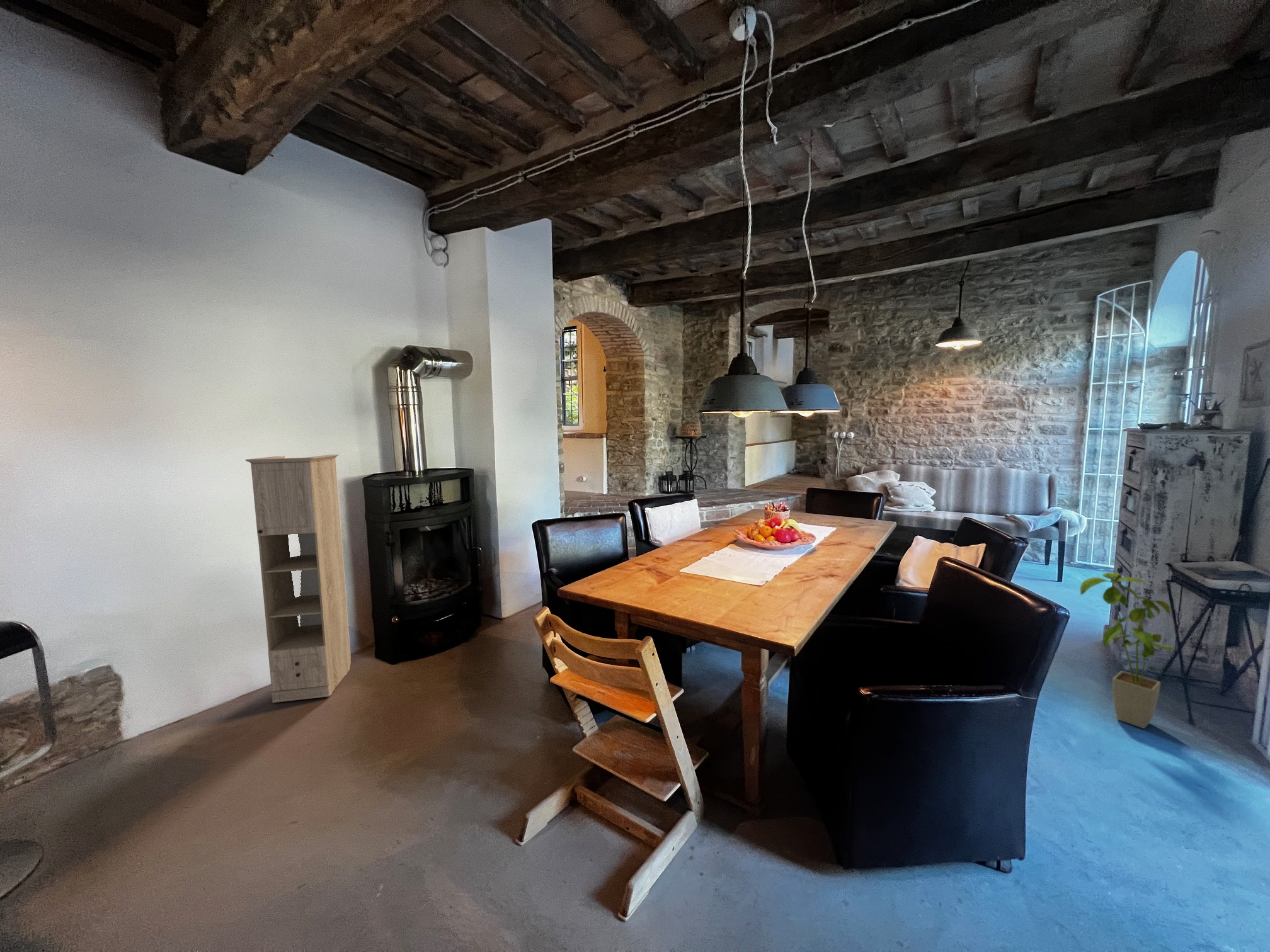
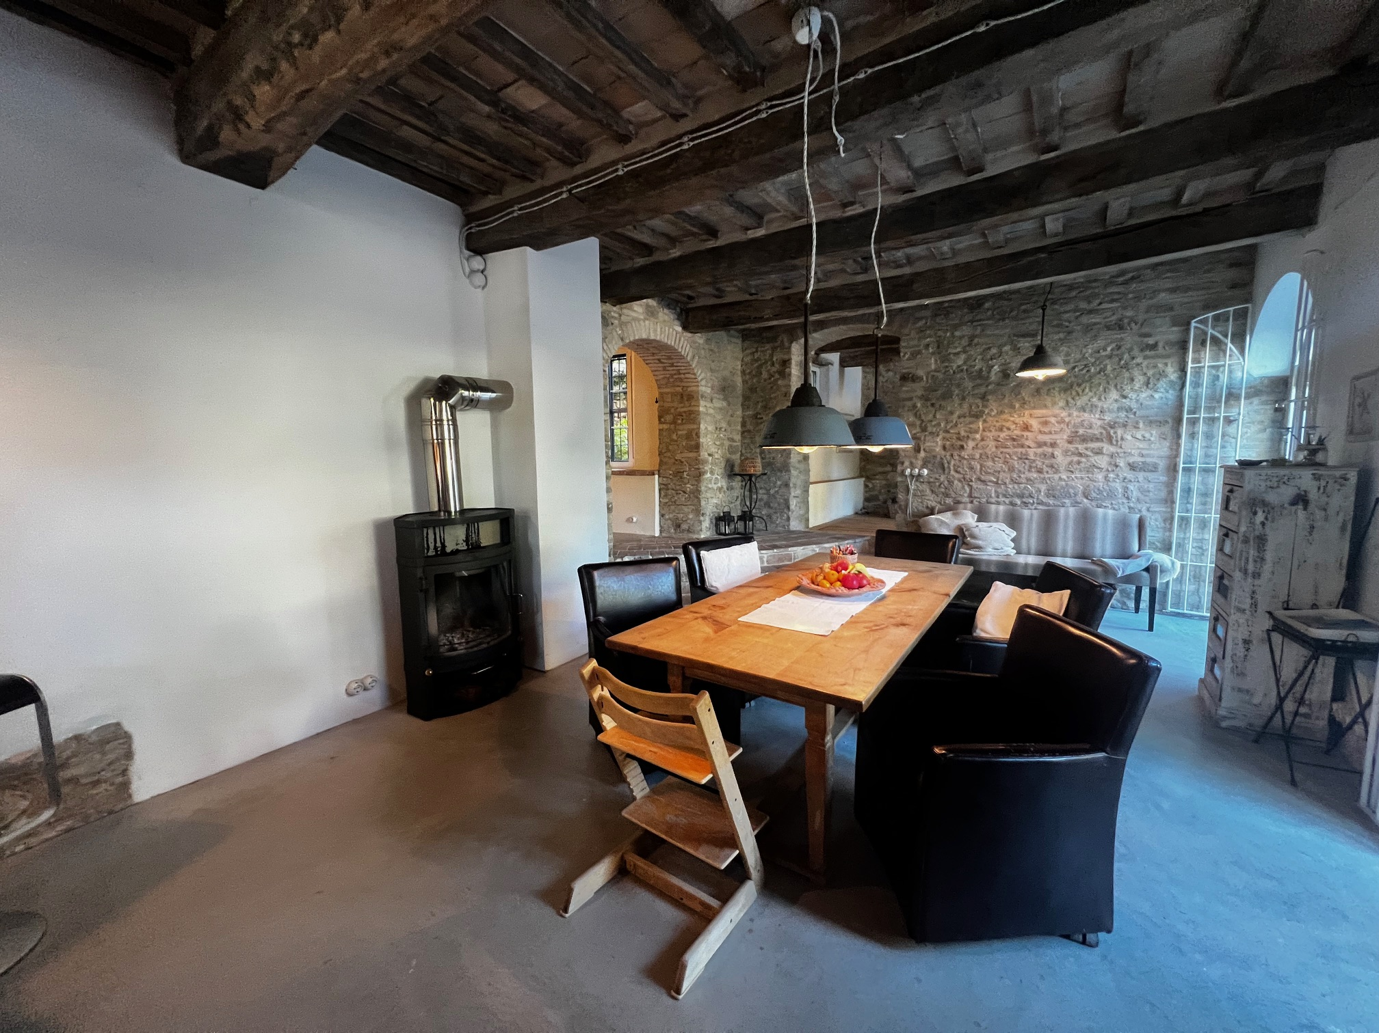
- house plant (1127, 651)
- storage cabinet (304, 573)
